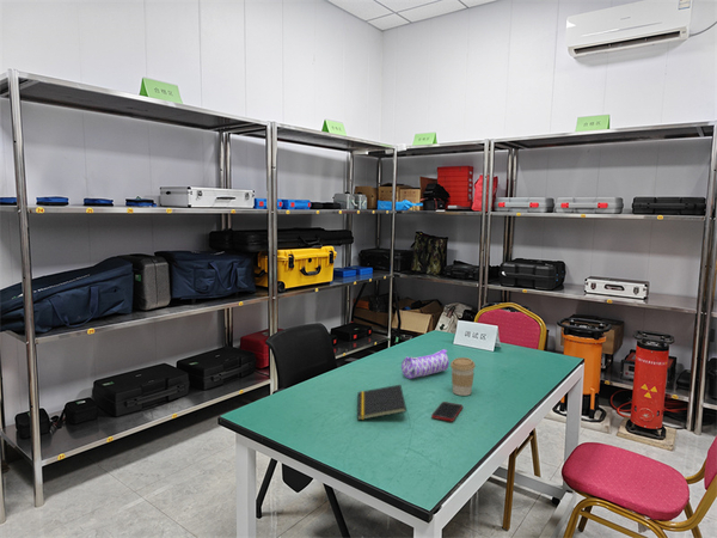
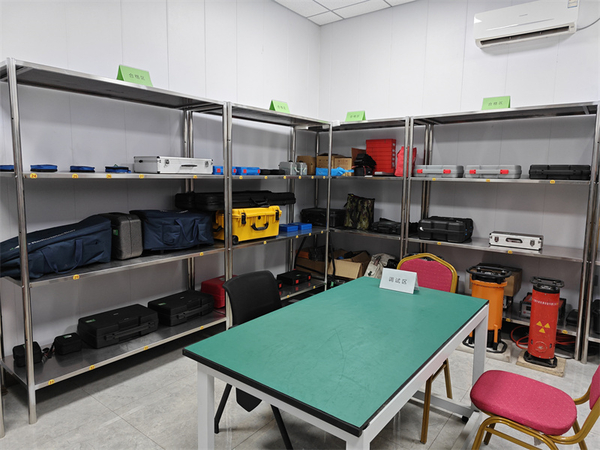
- notepad (380, 401)
- cell phone (447, 411)
- pencil case (424, 363)
- coffee cup (462, 375)
